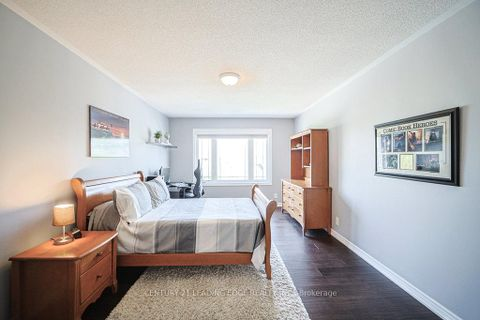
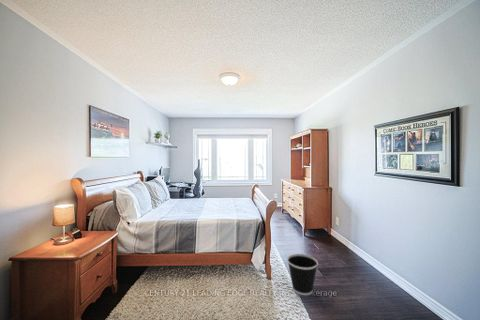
+ wastebasket (302, 274)
